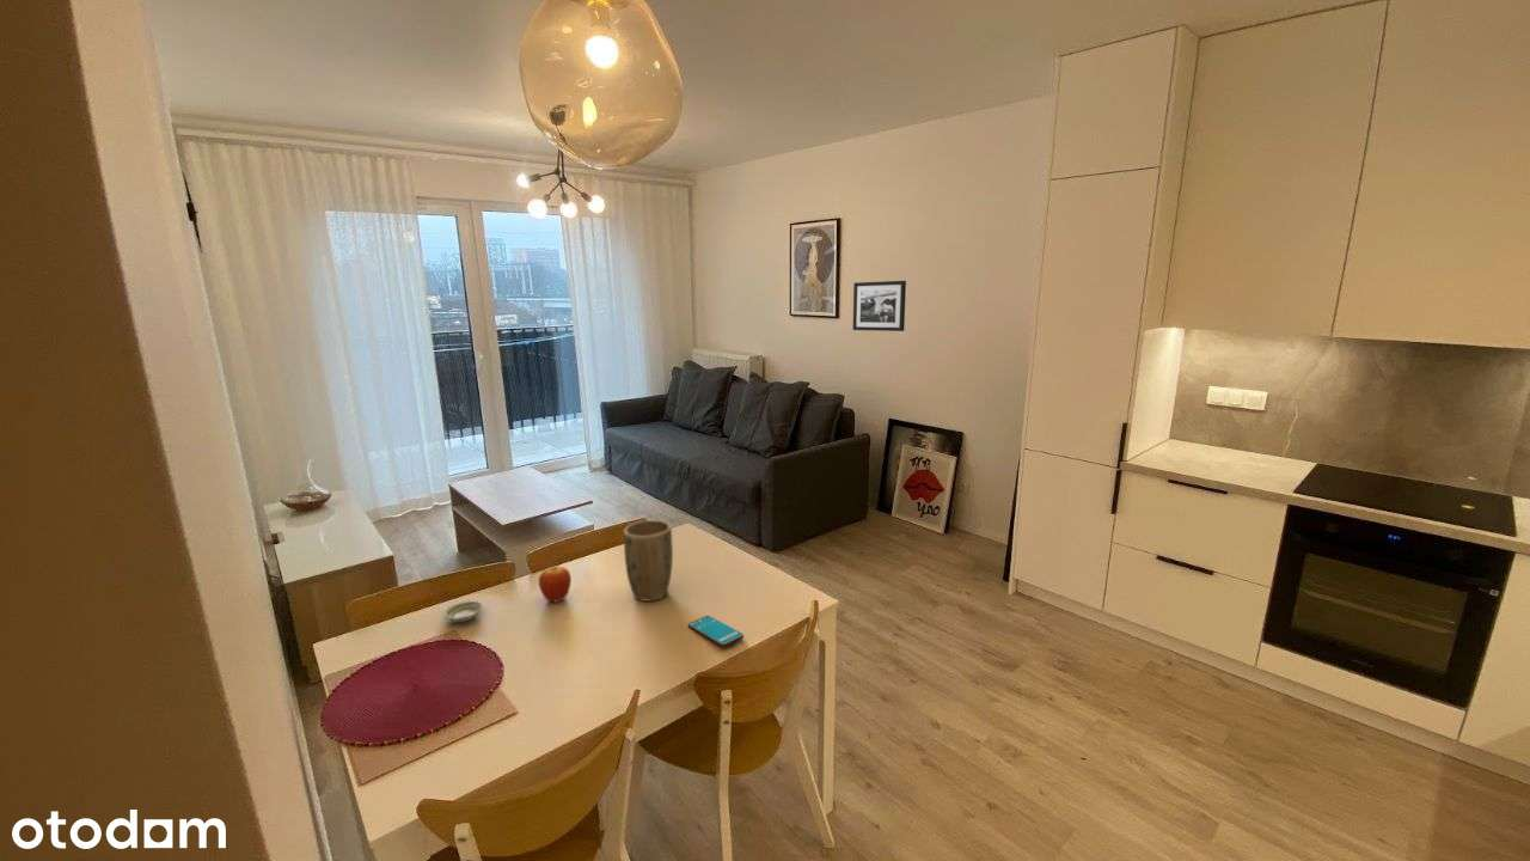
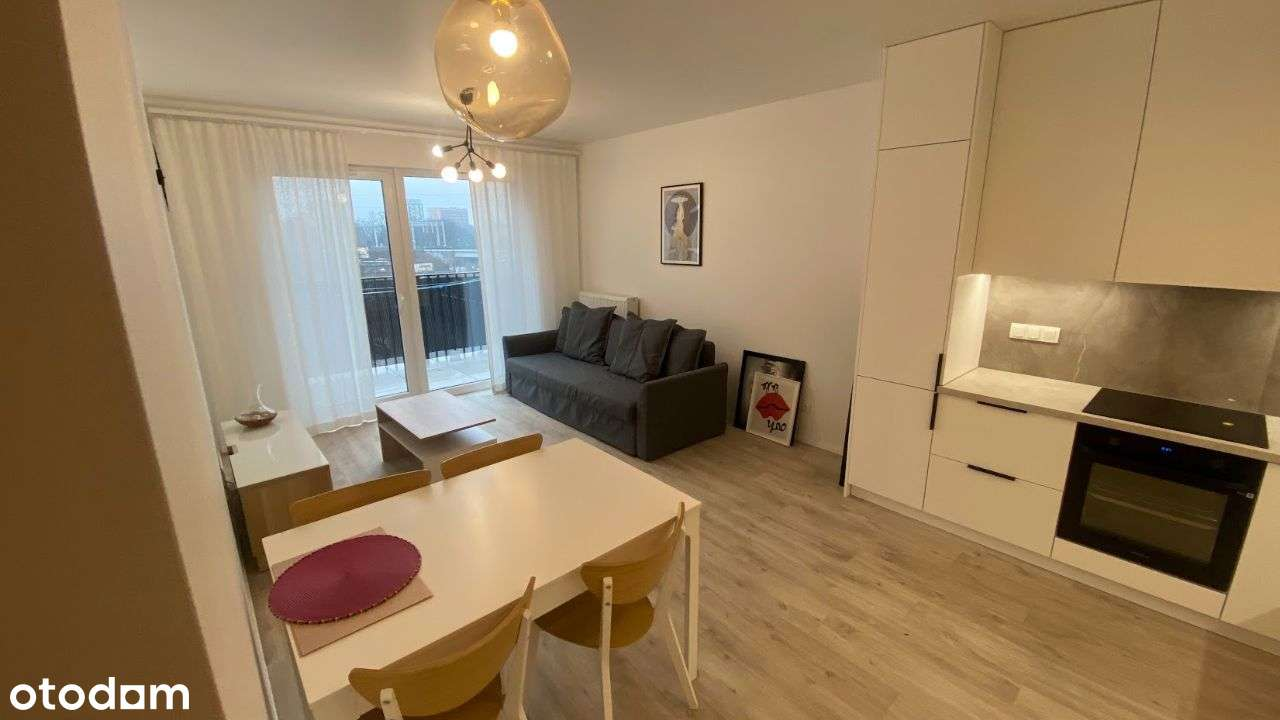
- smartphone (715, 630)
- saucer (464, 612)
- plant pot (649, 561)
- fruit (555, 582)
- picture frame (877, 306)
